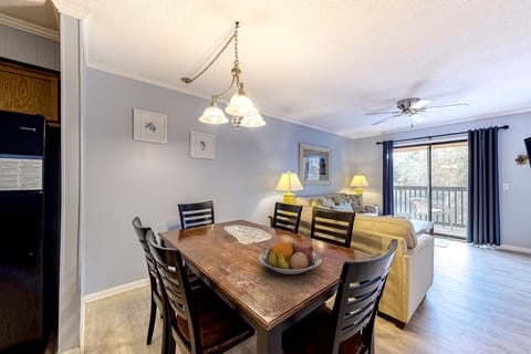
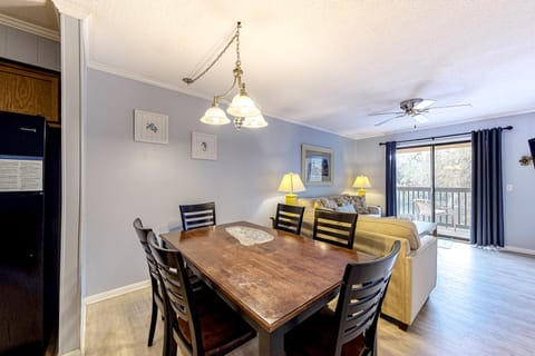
- fruit bowl (289, 254)
